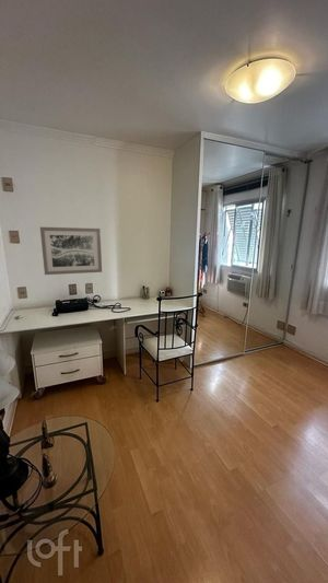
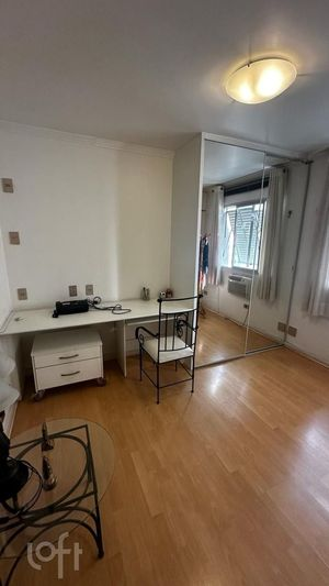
- wall art (72, 250)
